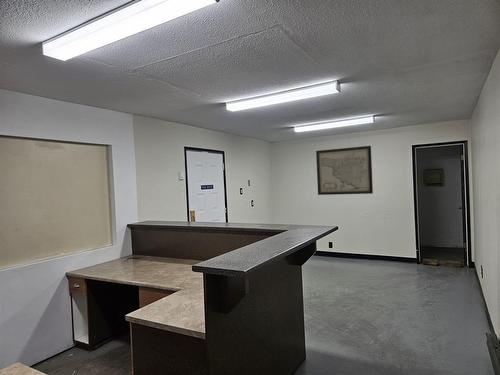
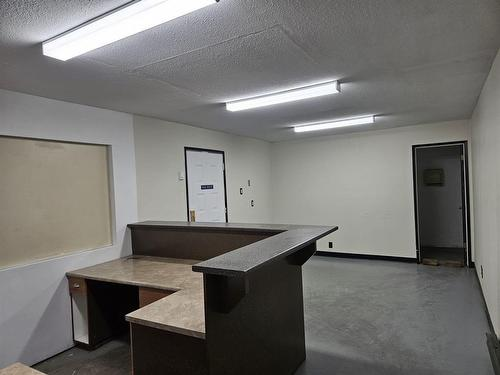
- wall art (343, 171)
